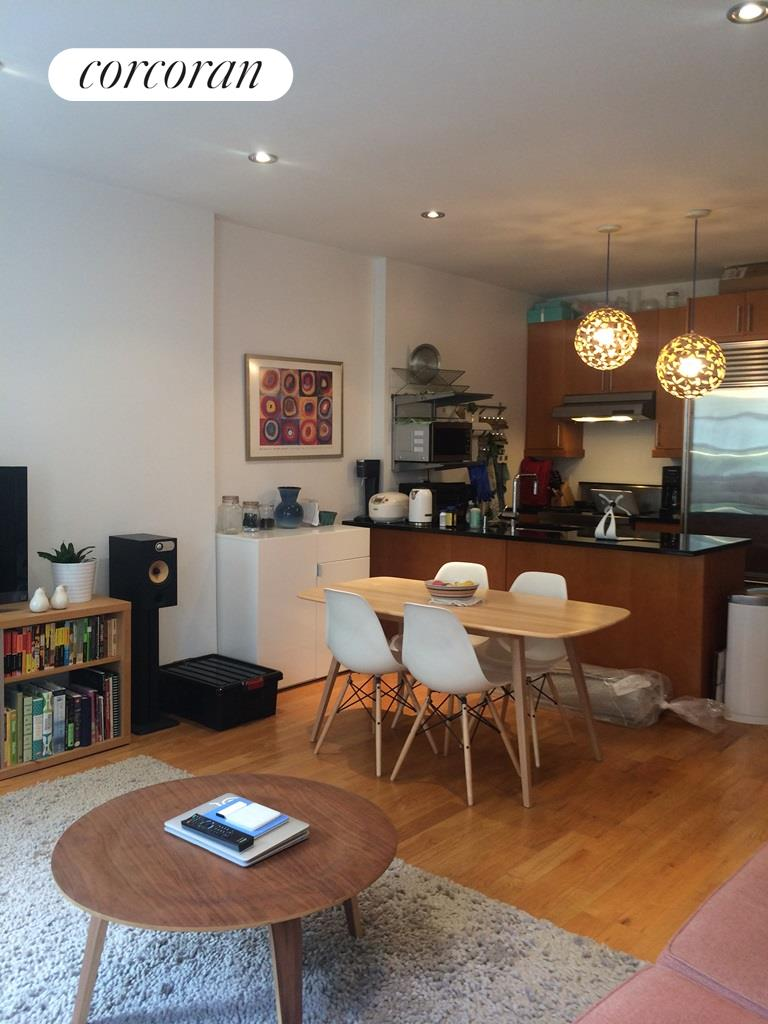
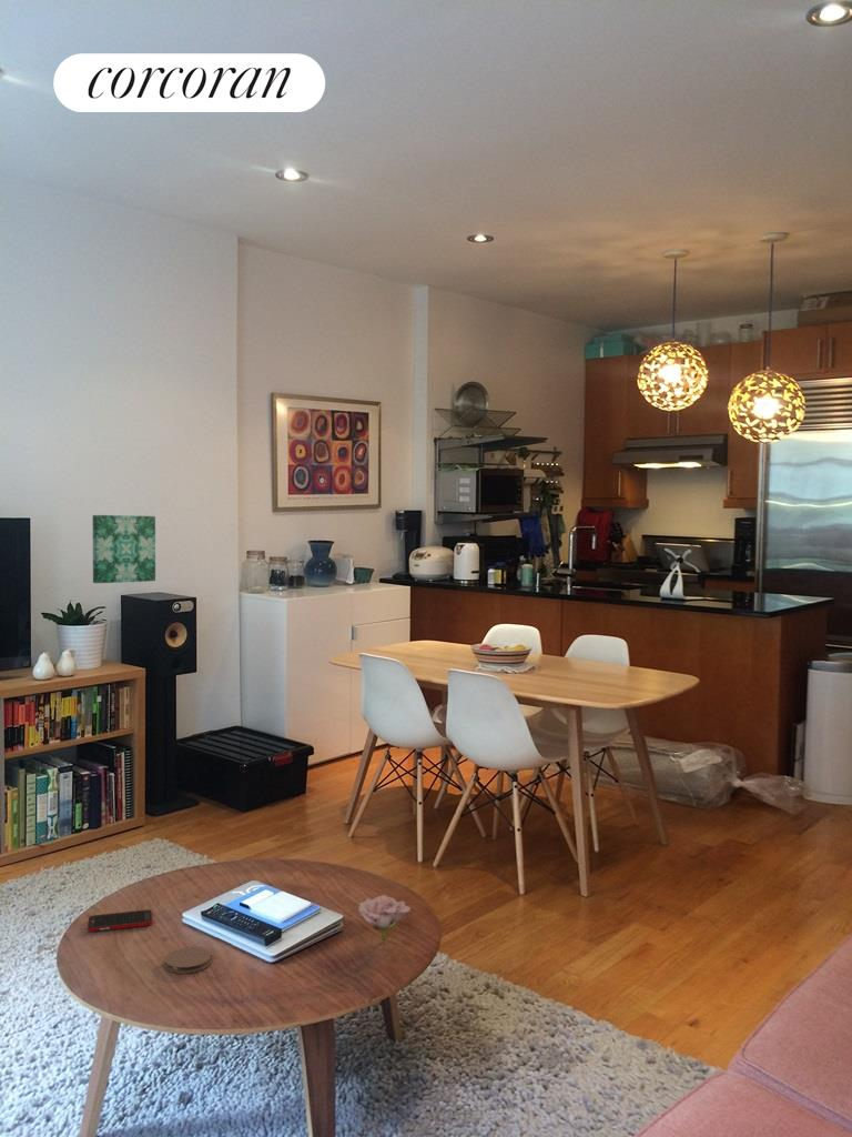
+ cell phone (120, 920)
+ wall art (124, 549)
+ coaster (187, 959)
+ flower (383, 918)
